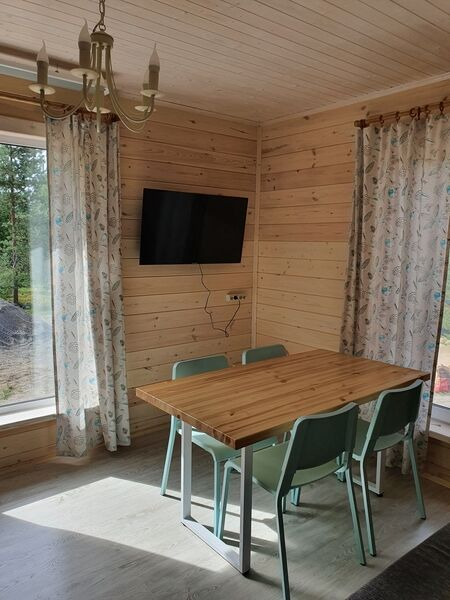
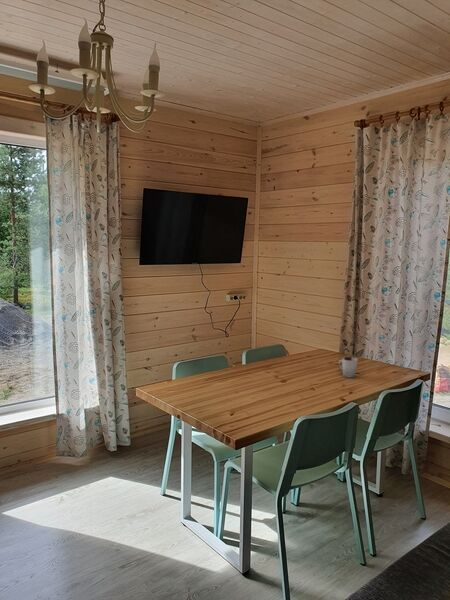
+ cup (347, 366)
